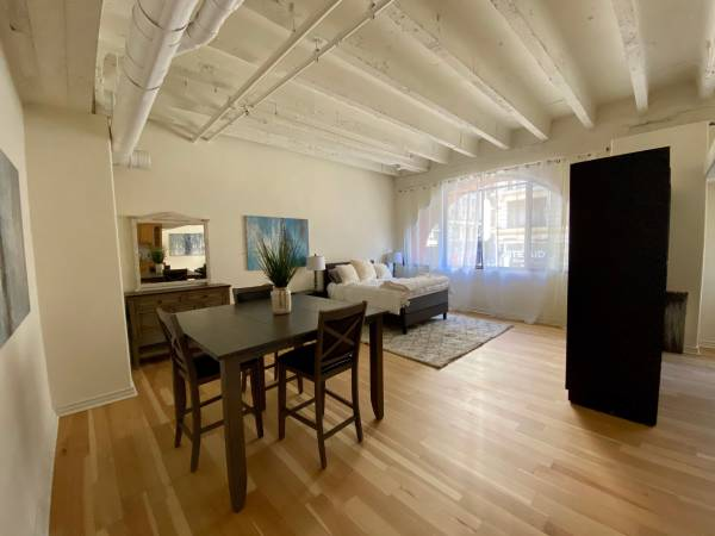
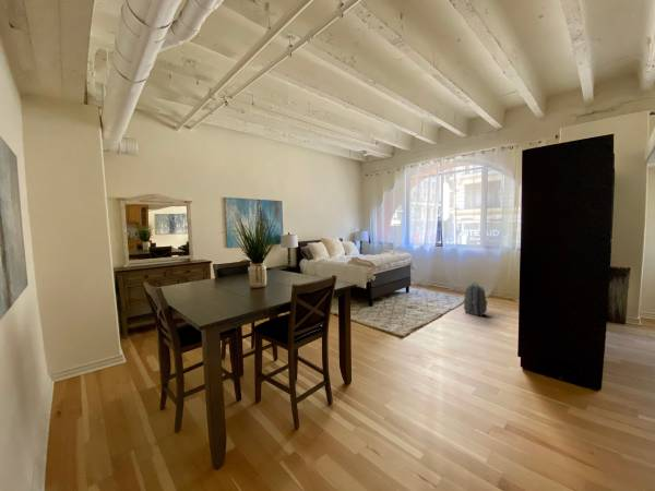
+ backpack (475, 297)
